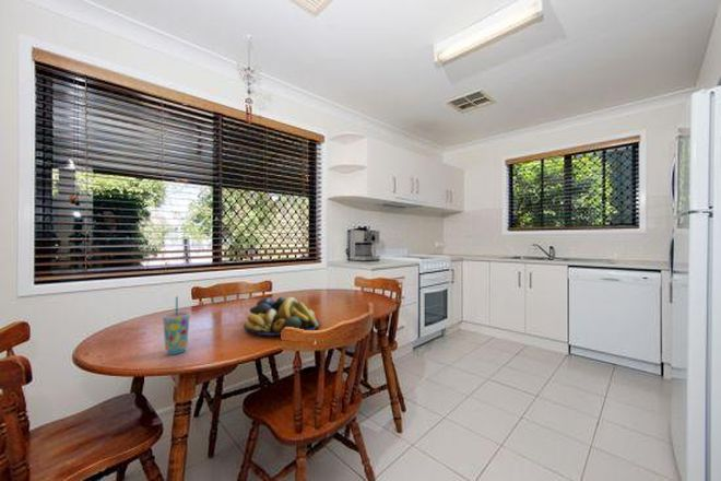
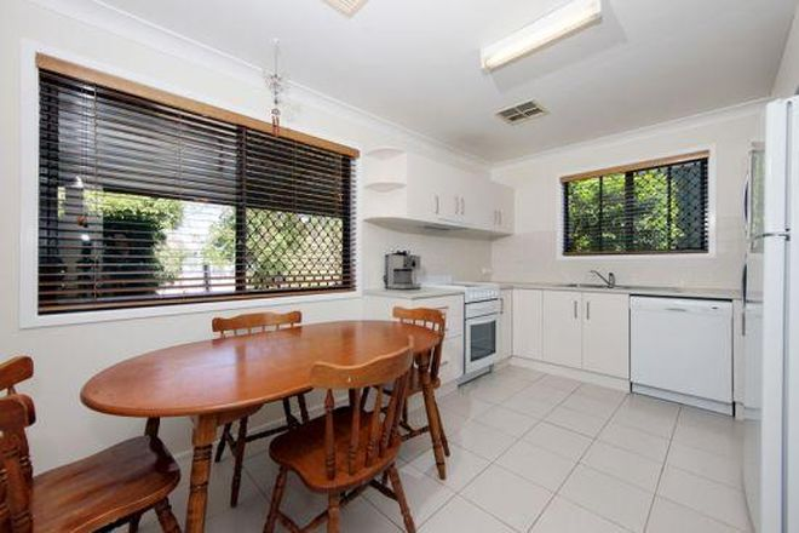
- cup (176, 324)
- fruit bowl (283, 312)
